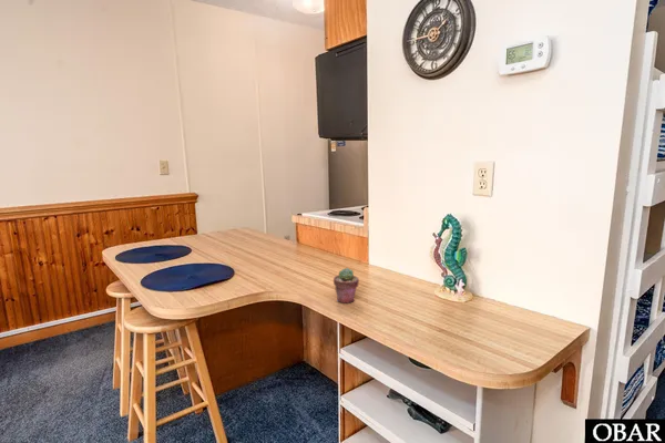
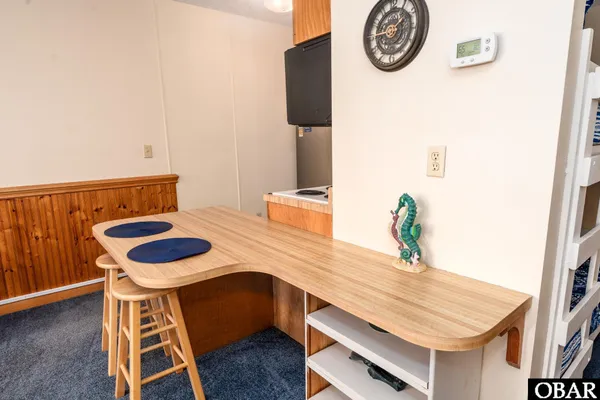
- potted succulent (346, 284)
